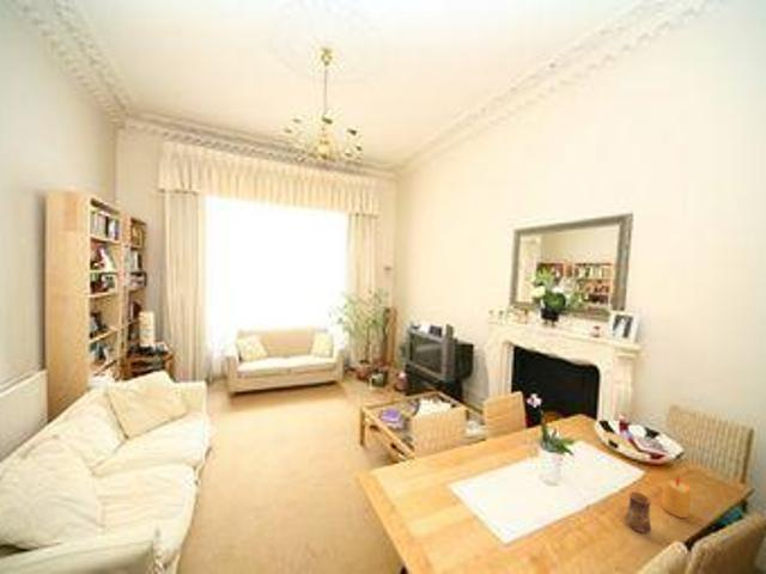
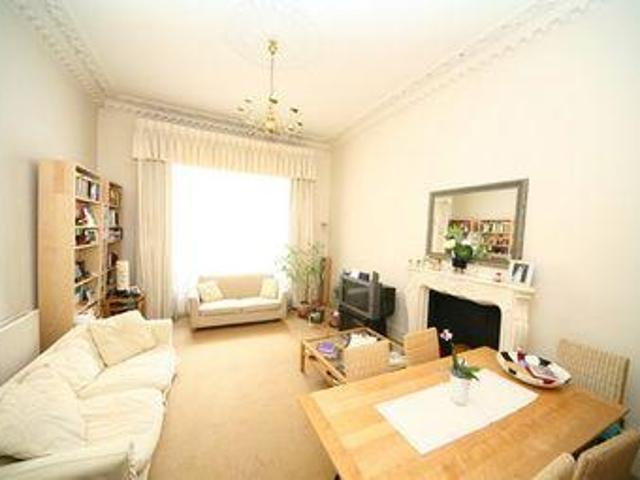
- cup (638, 512)
- candle (676, 491)
